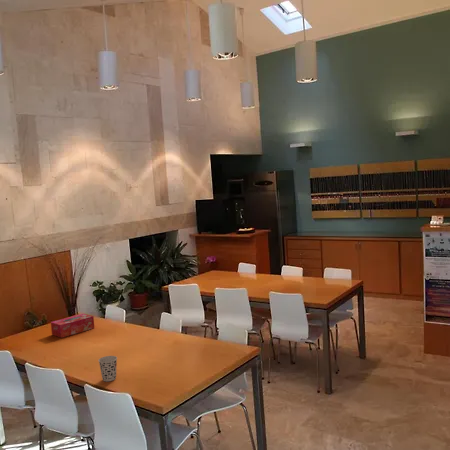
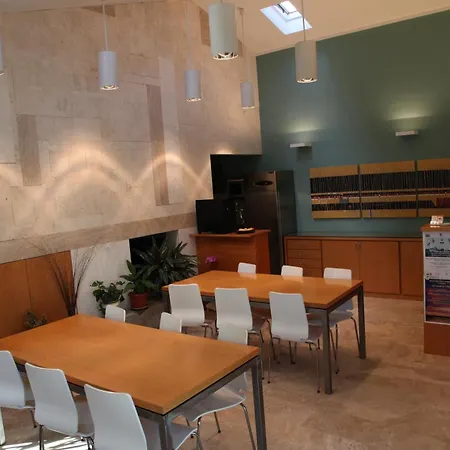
- cup (108, 368)
- tissue box (72, 325)
